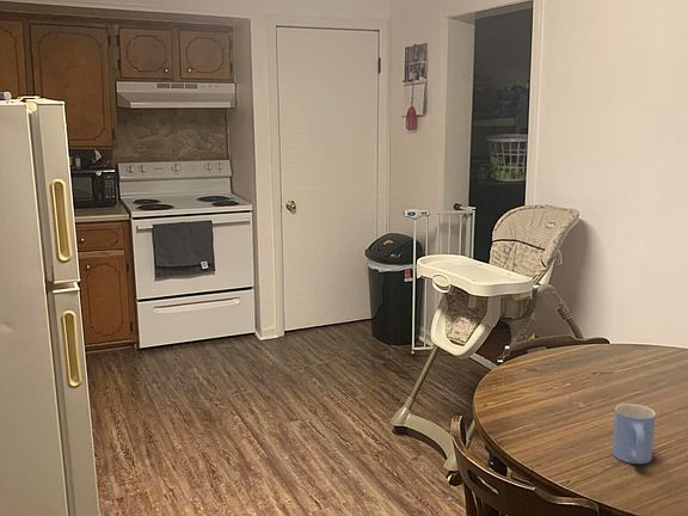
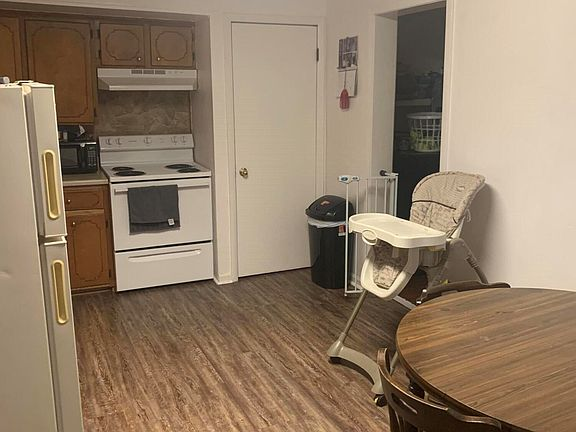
- mug (632, 436)
